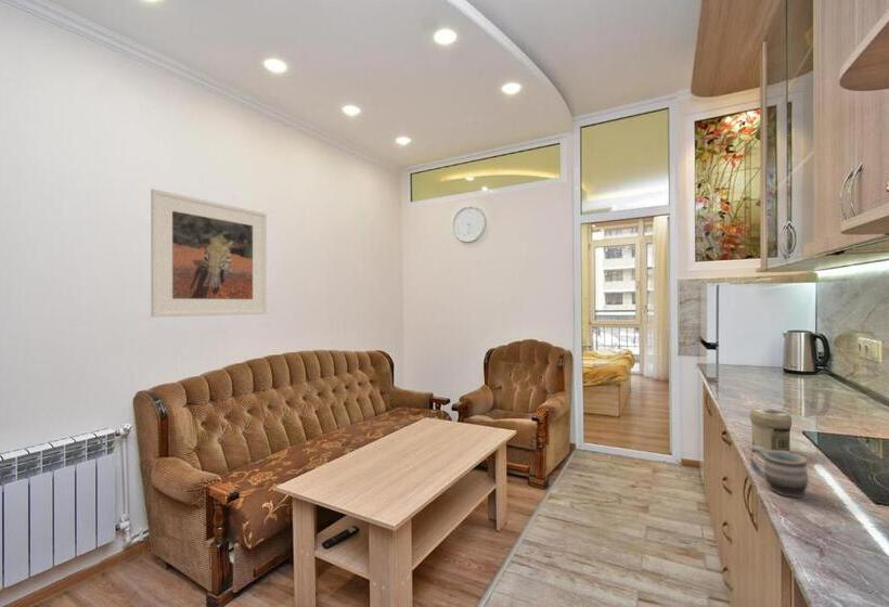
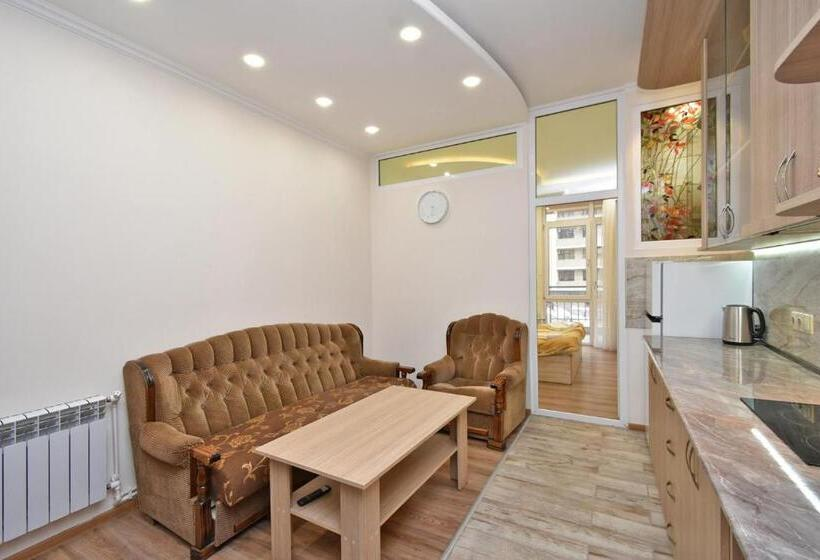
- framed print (215, 258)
- jar (770, 430)
- mug (776, 470)
